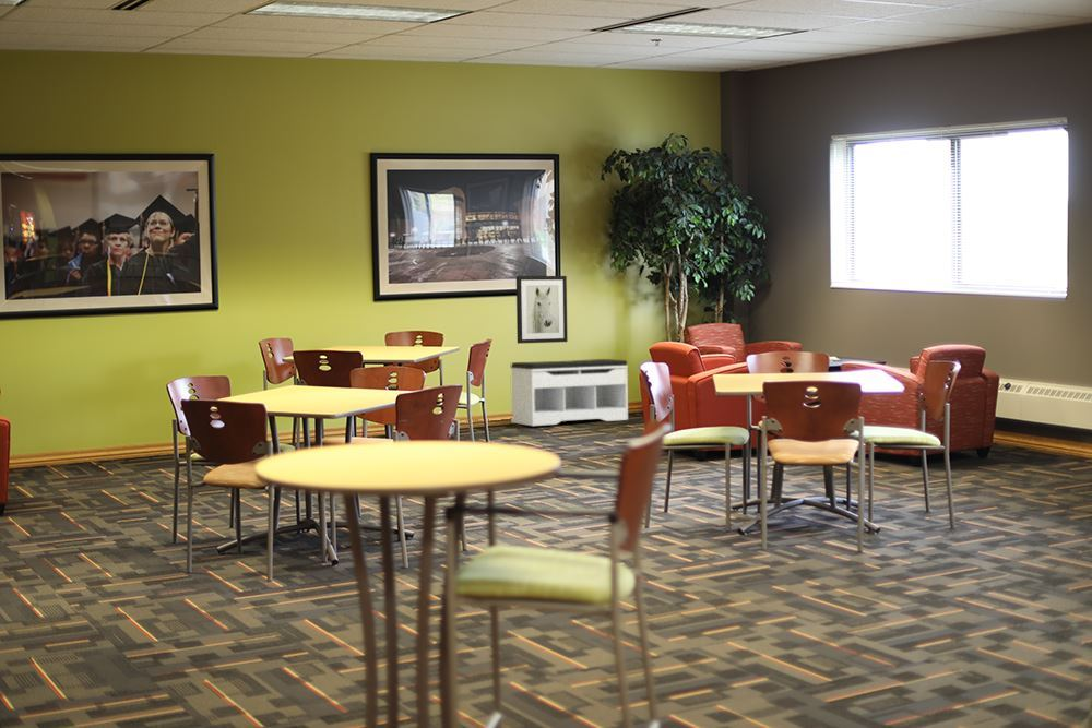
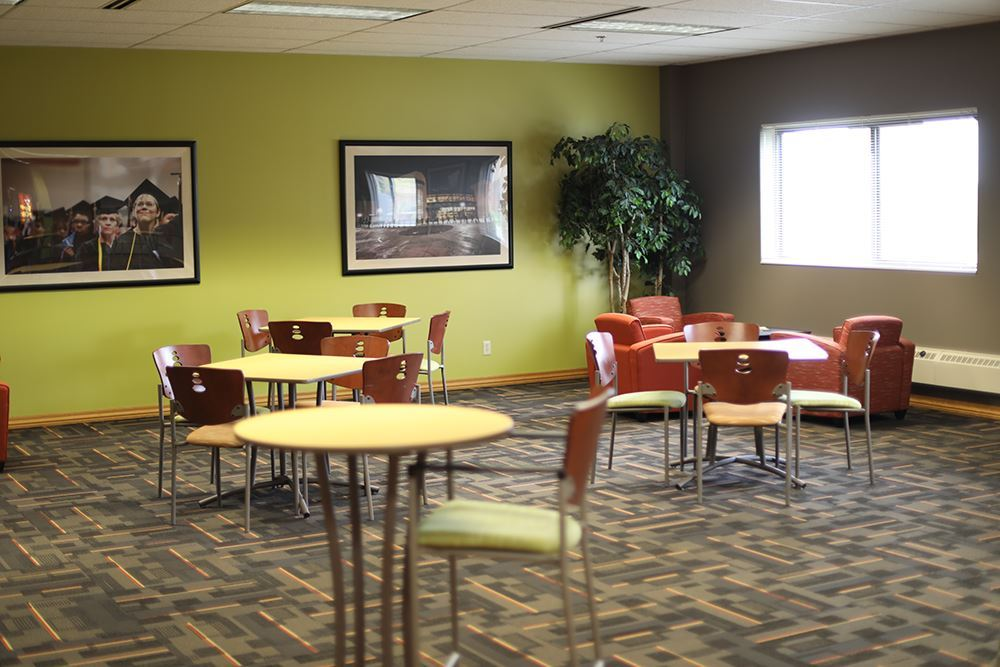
- bench (569, 391)
- wall art (542, 309)
